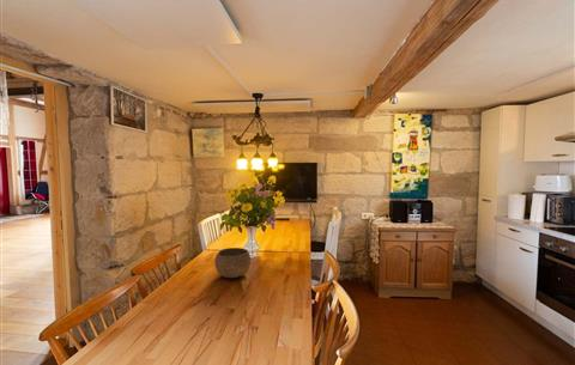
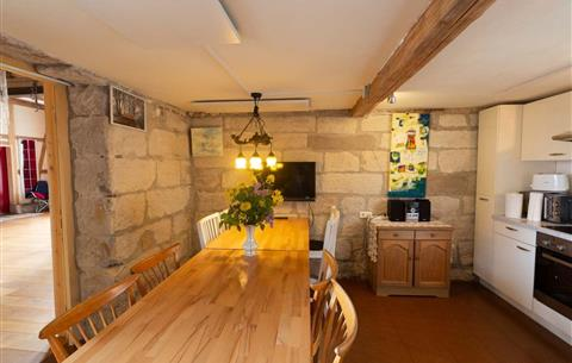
- bowl (232, 263)
